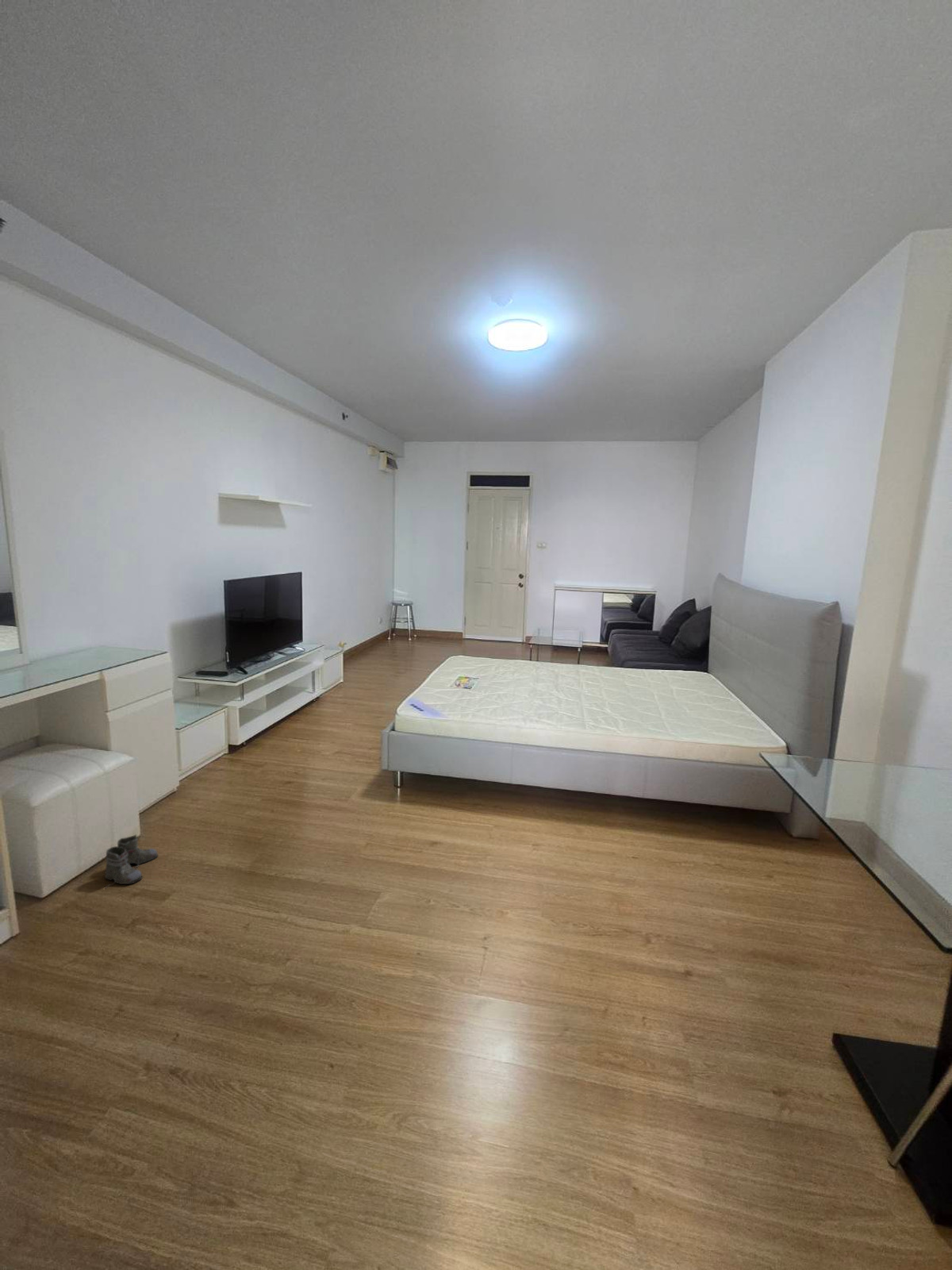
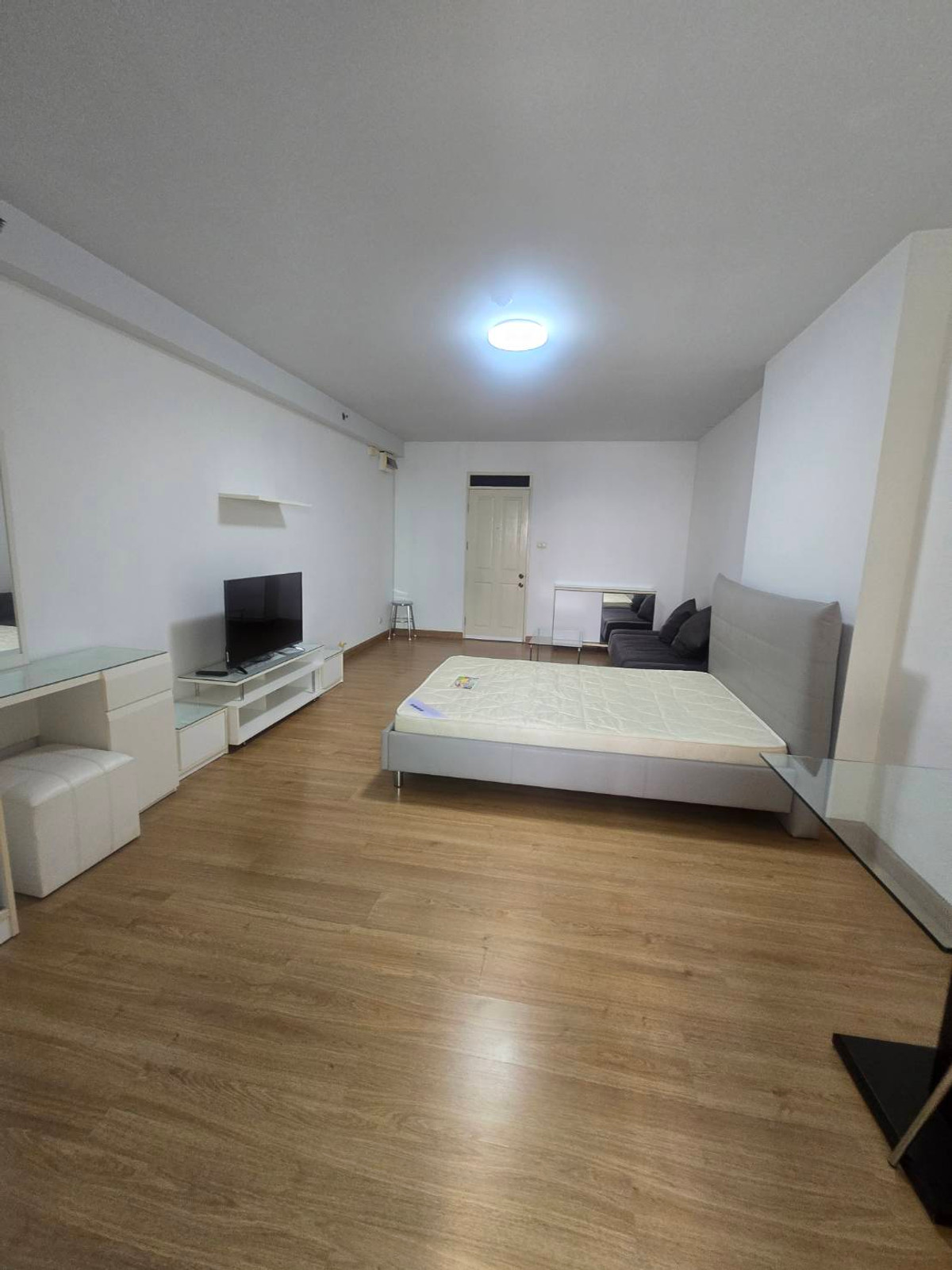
- boots (129, 857)
